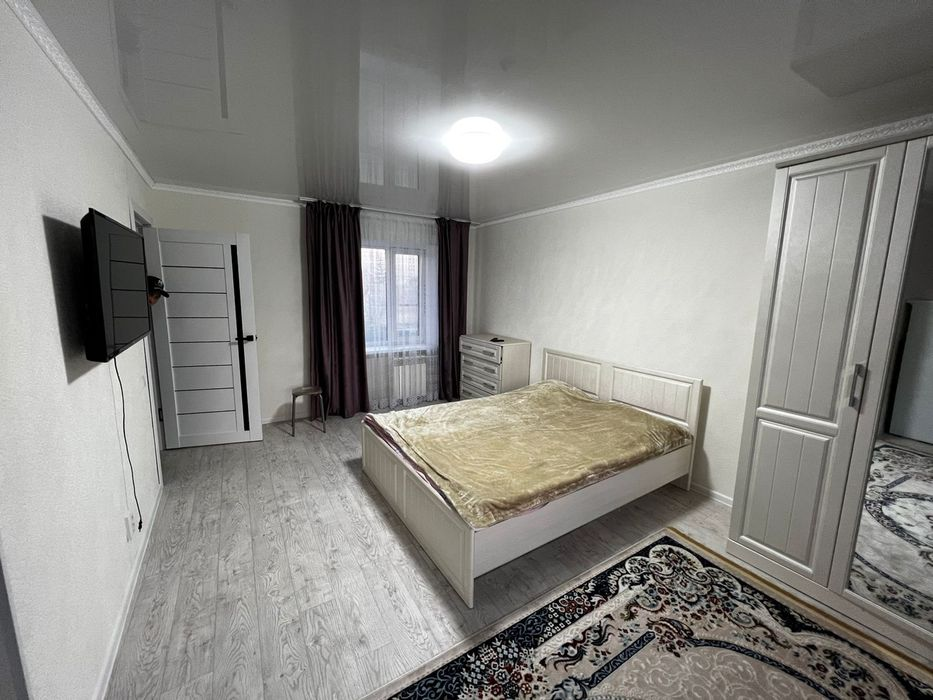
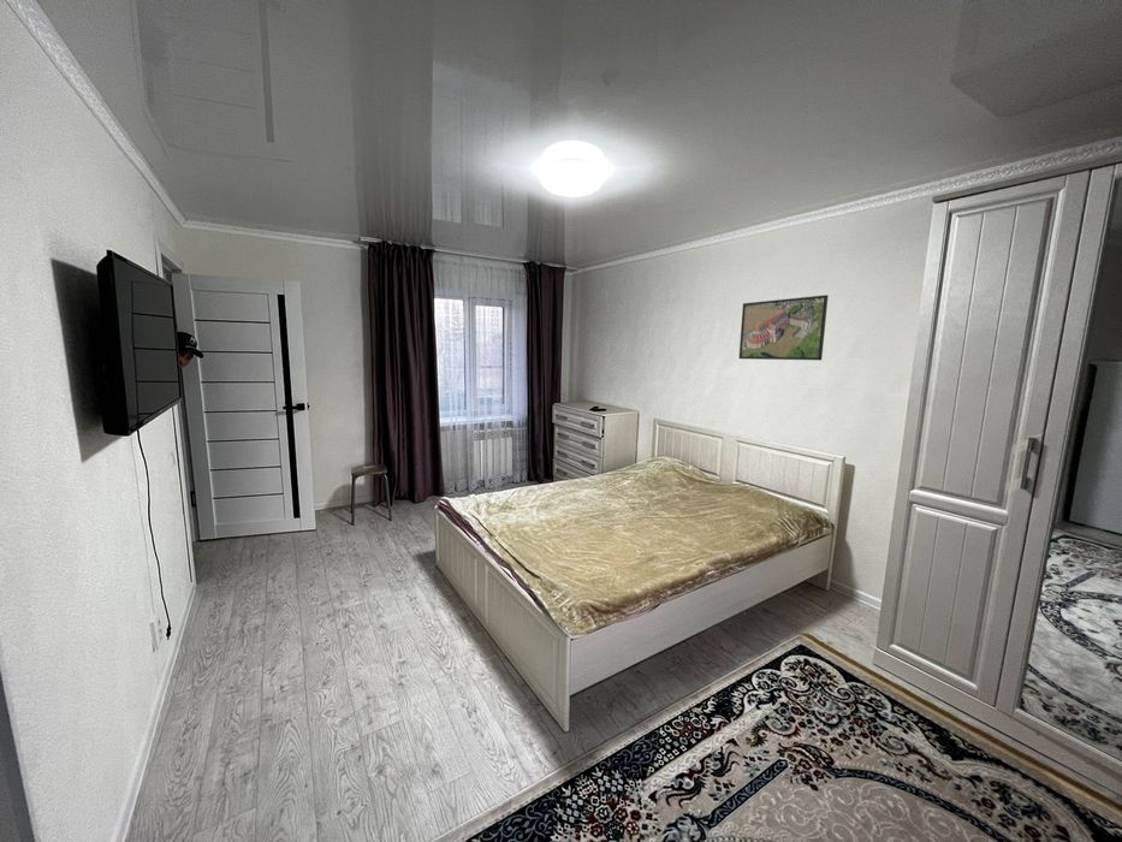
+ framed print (779, 330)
